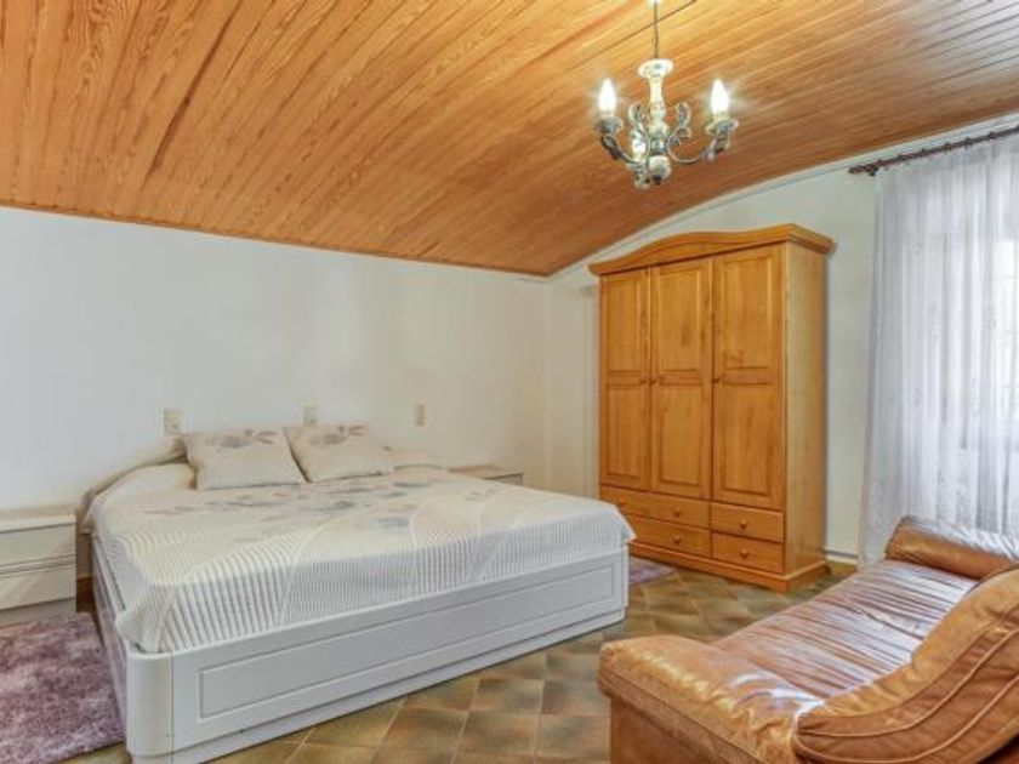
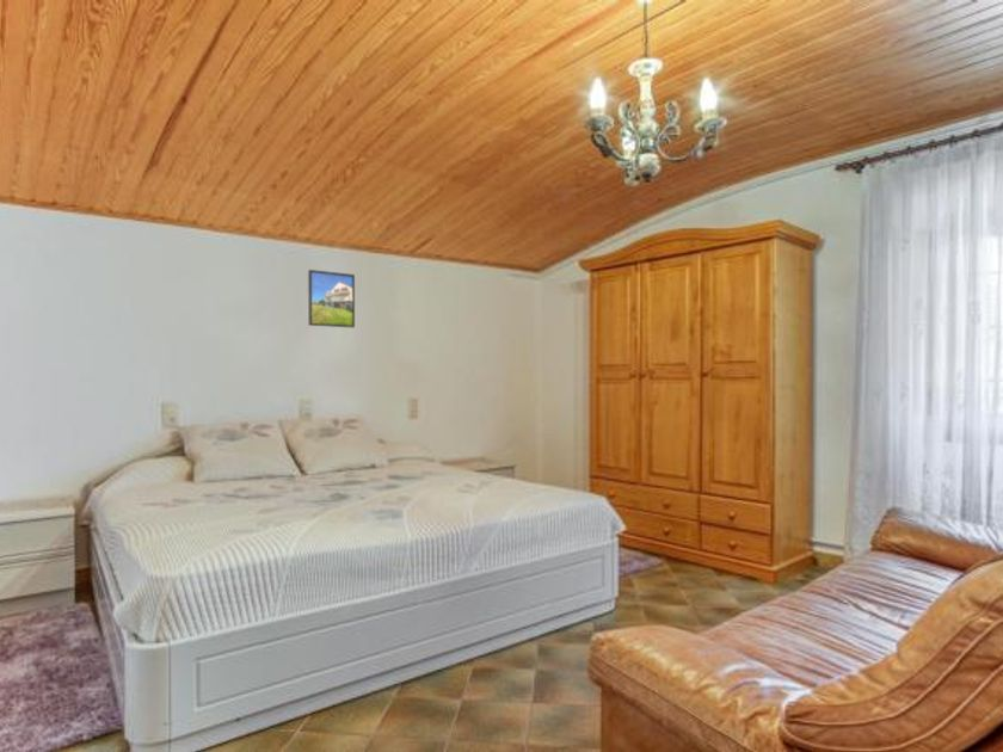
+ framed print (332, 298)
